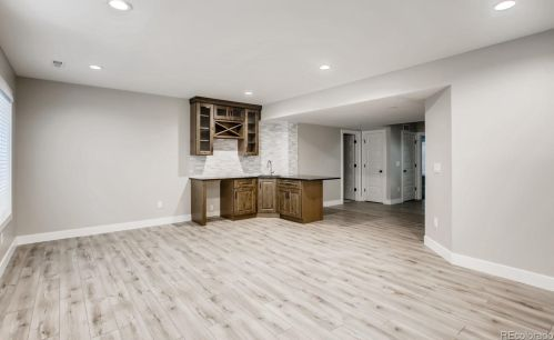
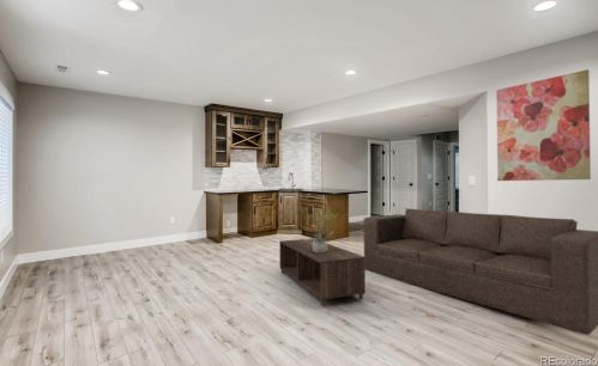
+ coffee table (316, 266)
+ wall art (538, 130)
+ potted plant (321, 230)
+ sofa (463, 250)
